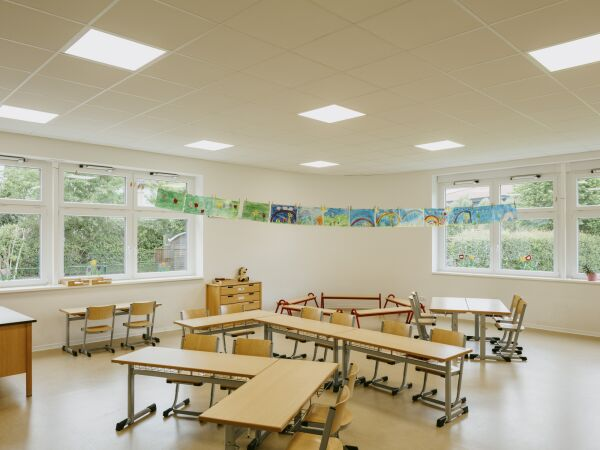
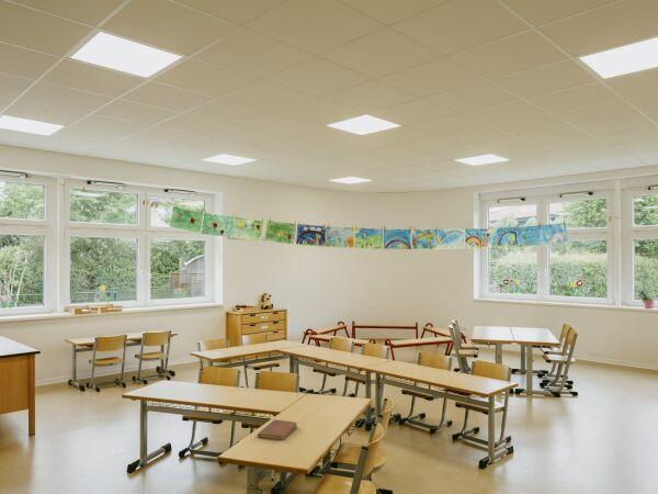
+ notebook (277, 429)
